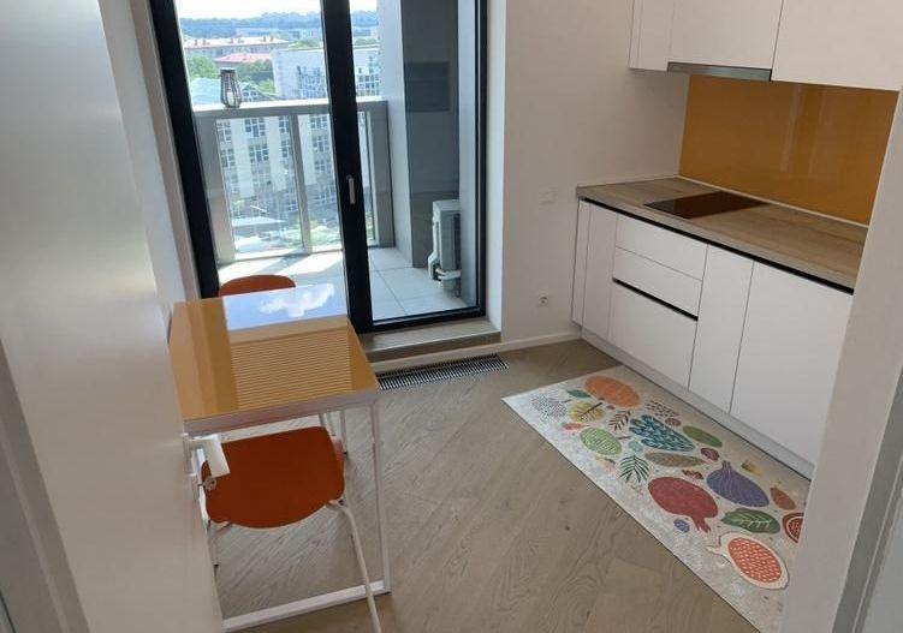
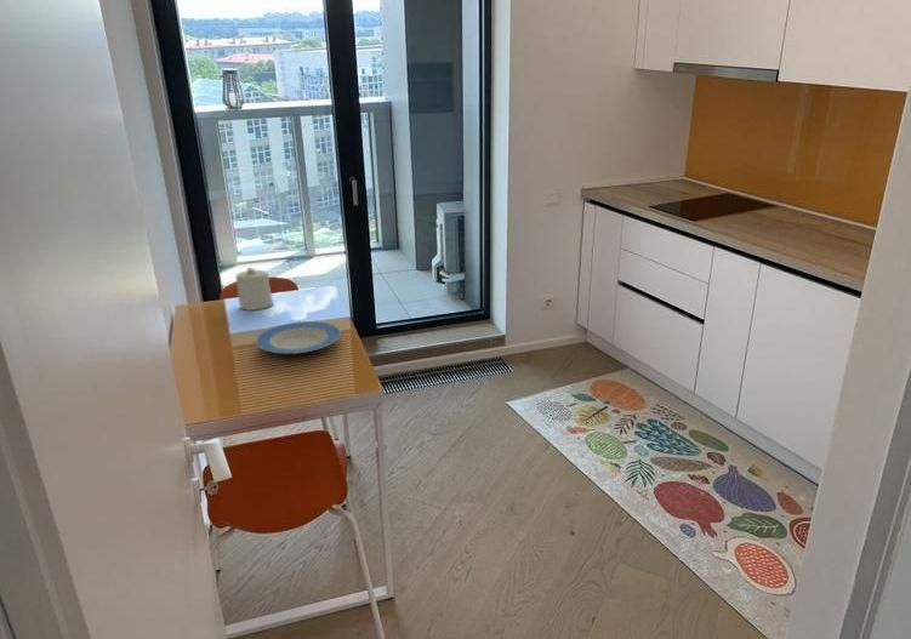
+ plate (298, 341)
+ candle (254, 286)
